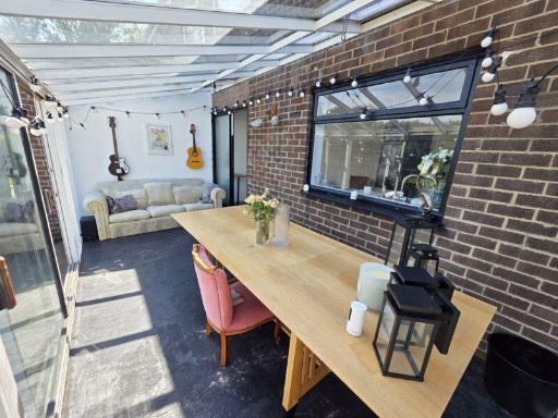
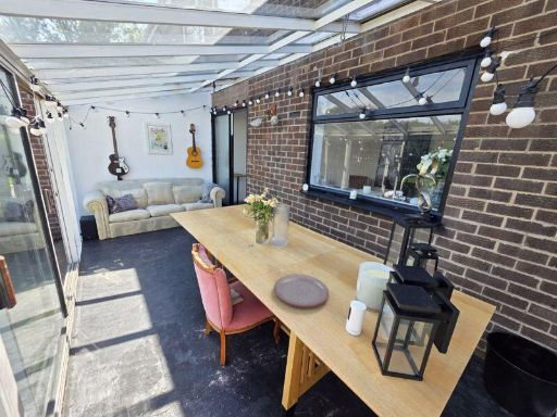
+ plate (300, 290)
